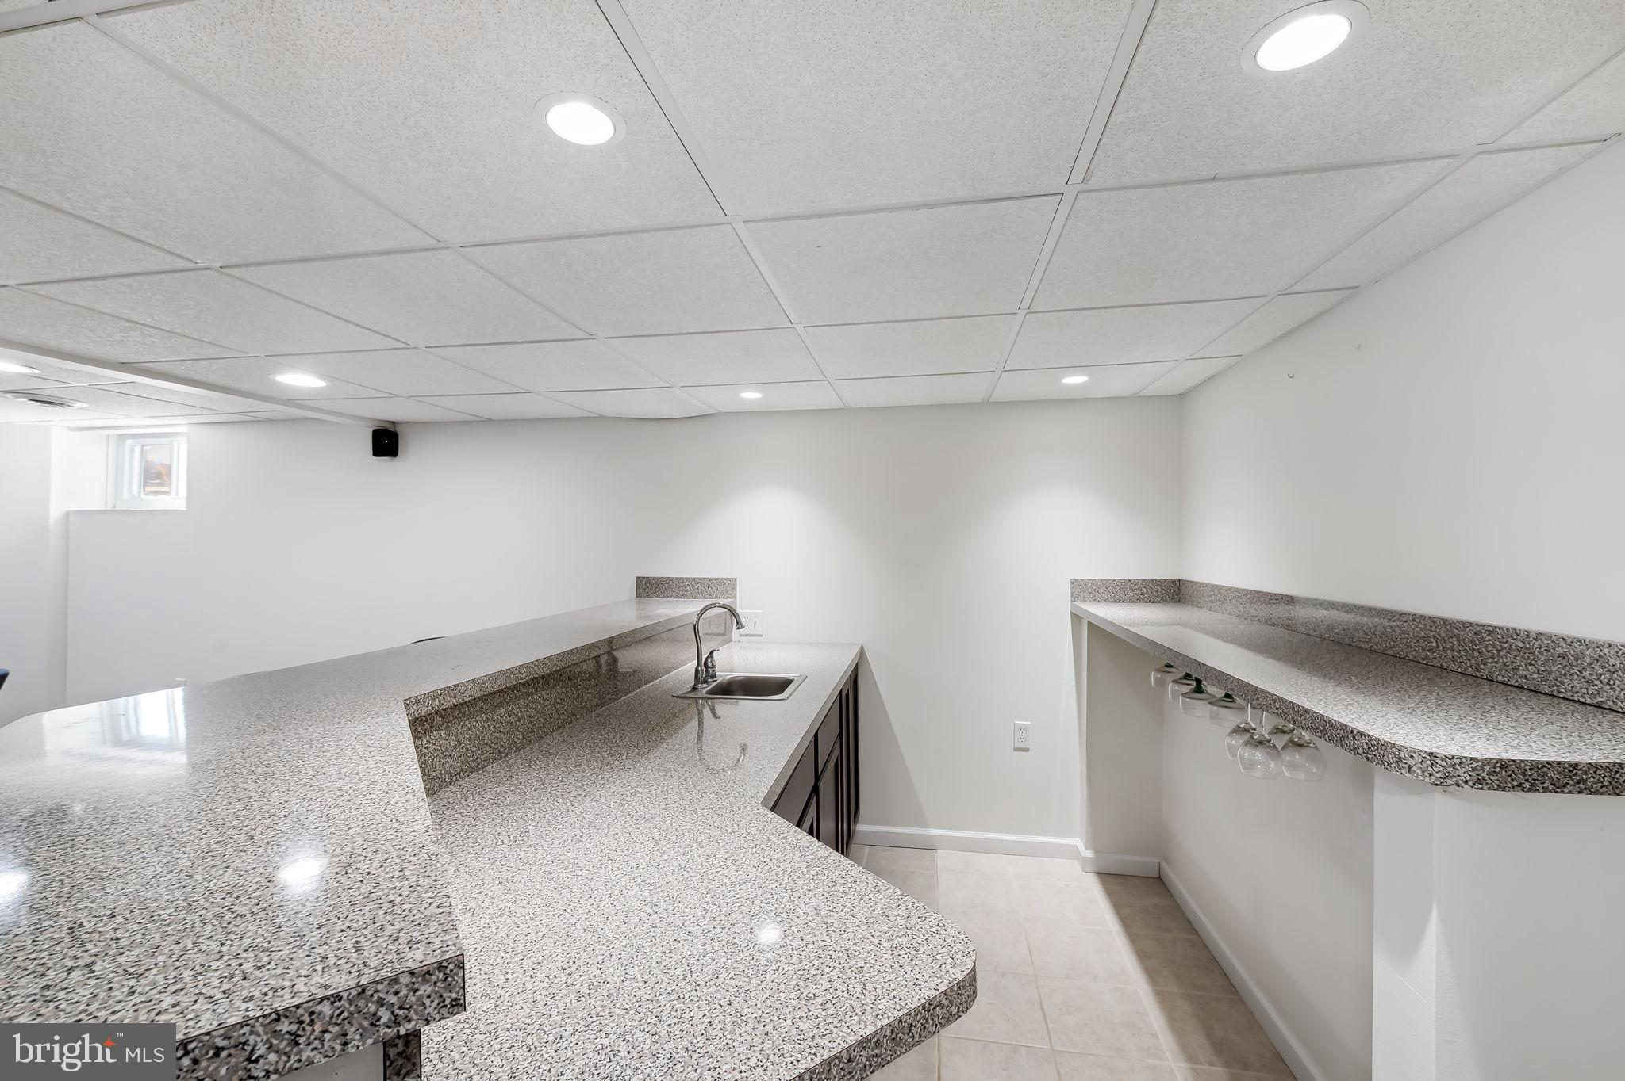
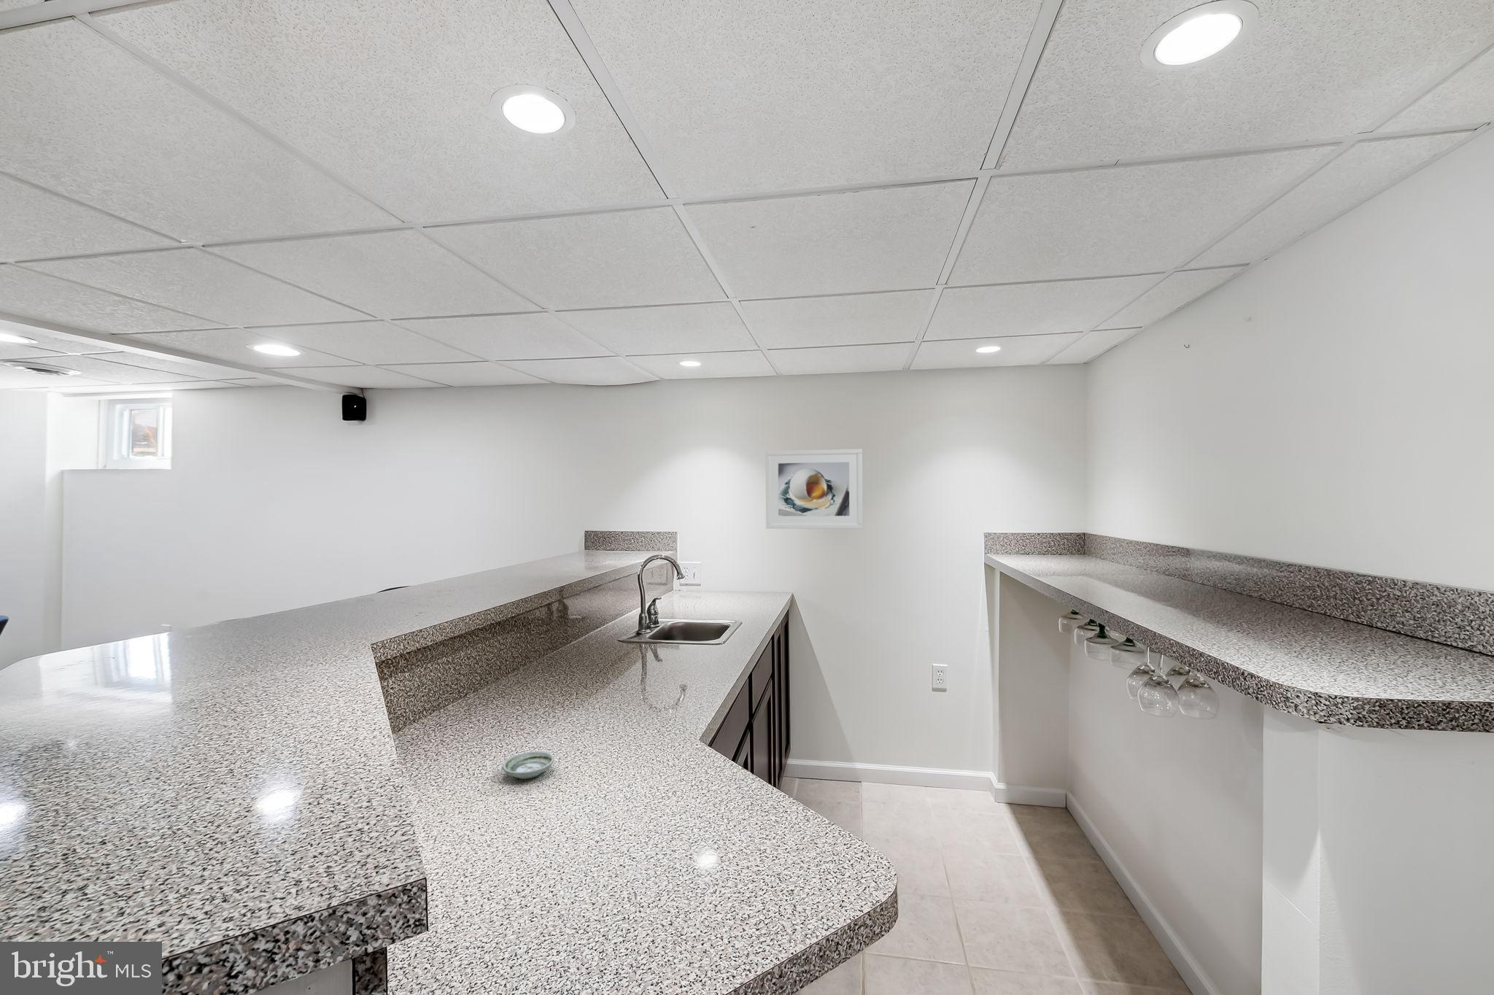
+ saucer (528, 766)
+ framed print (814, 489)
